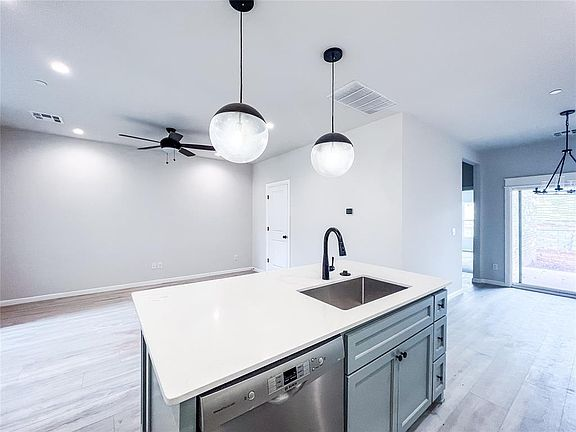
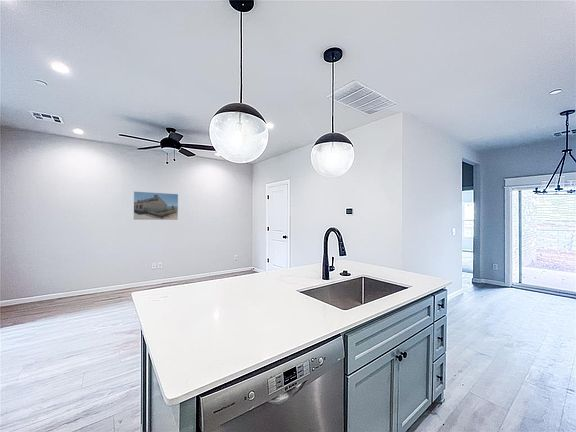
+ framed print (156, 206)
